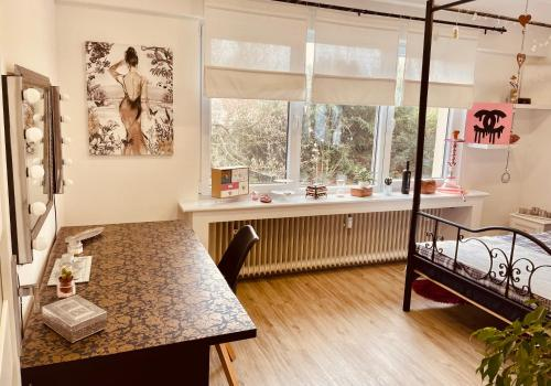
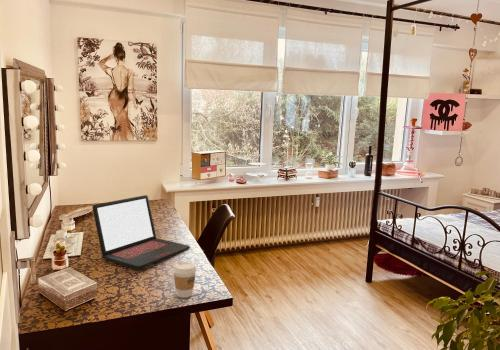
+ laptop (143, 227)
+ coffee cup (184, 279)
